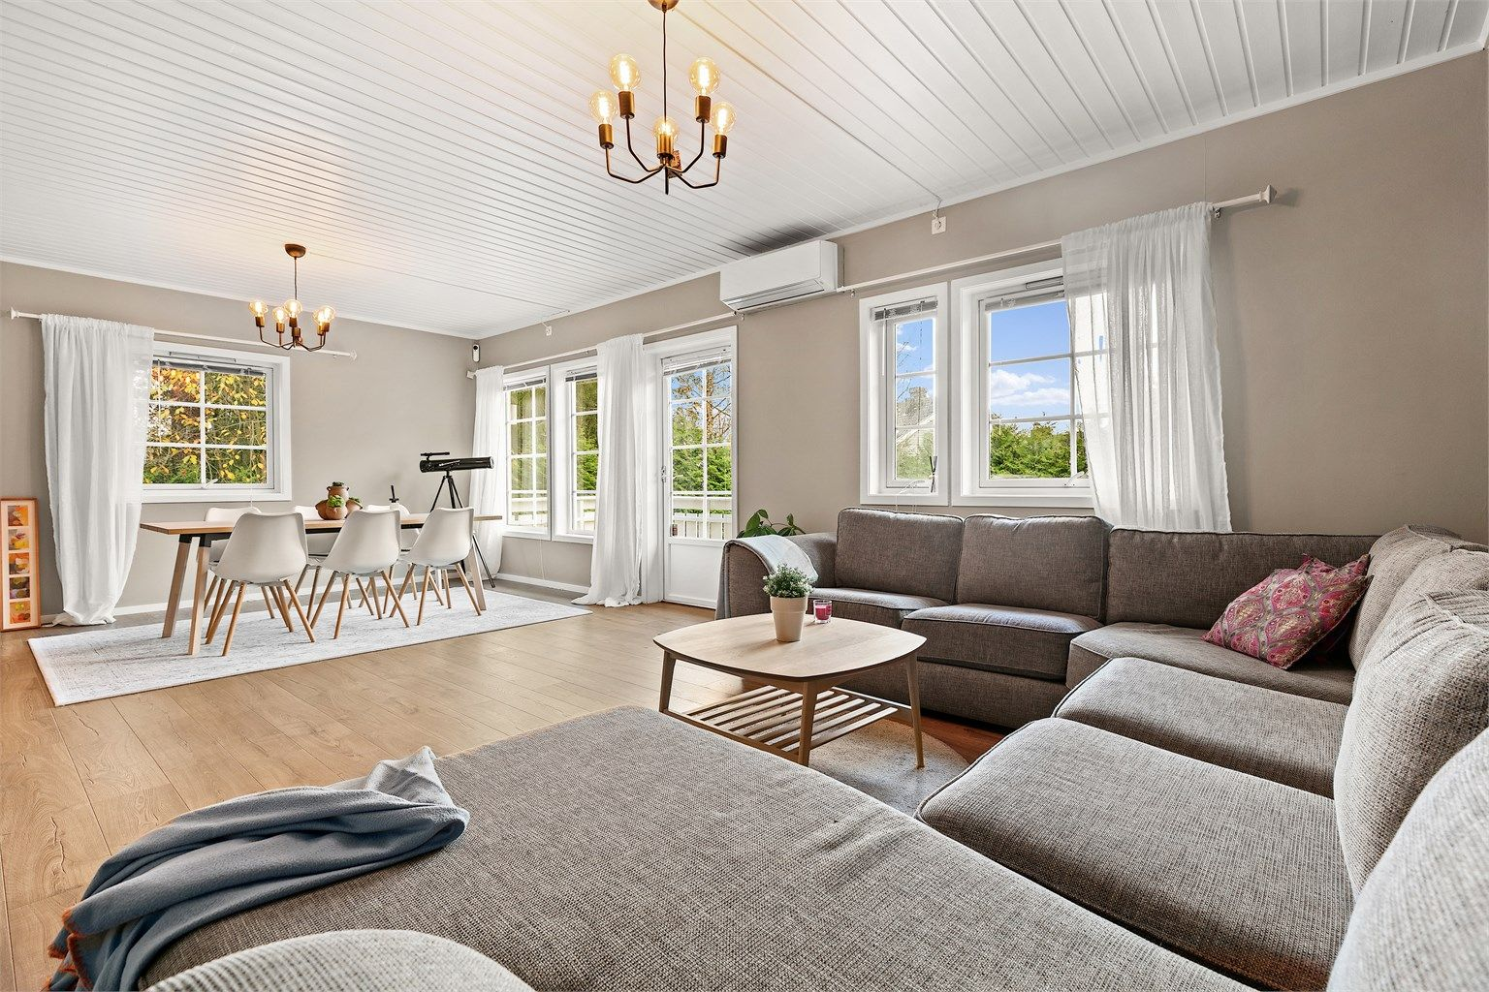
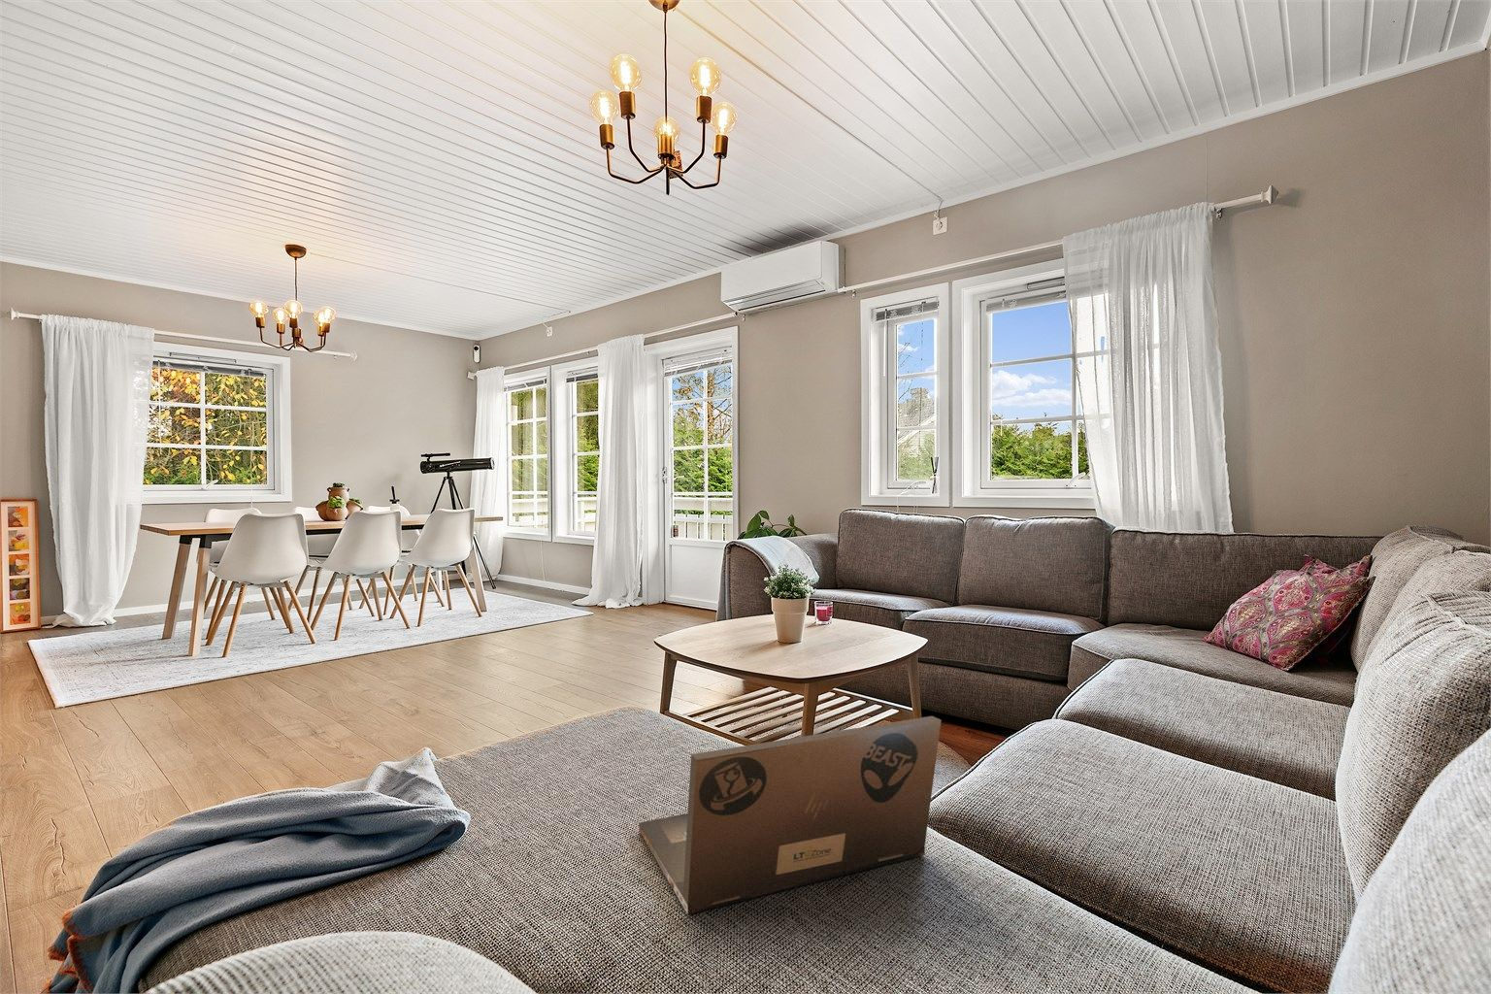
+ laptop (781, 778)
